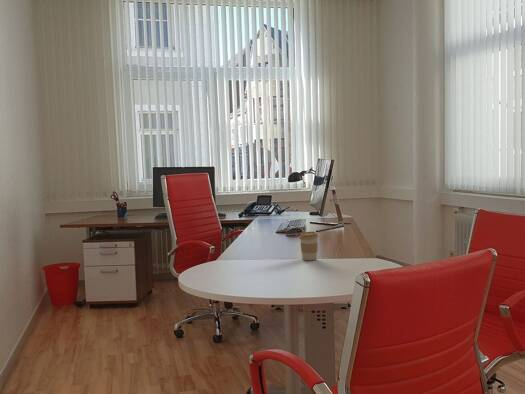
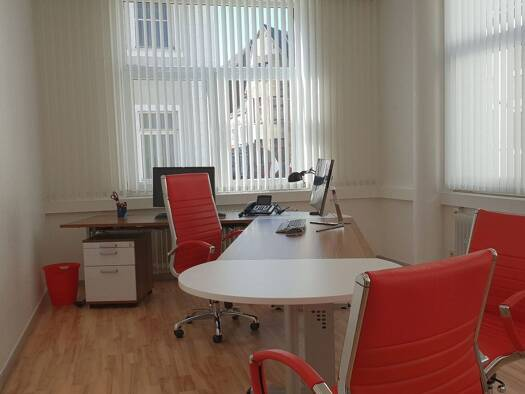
- coffee cup (309, 245)
